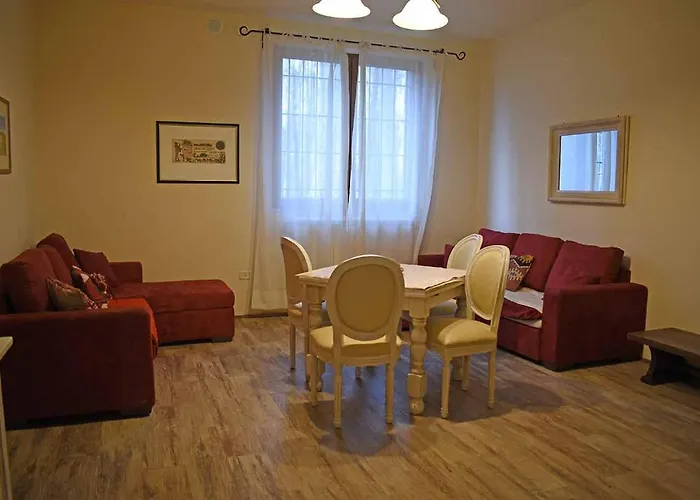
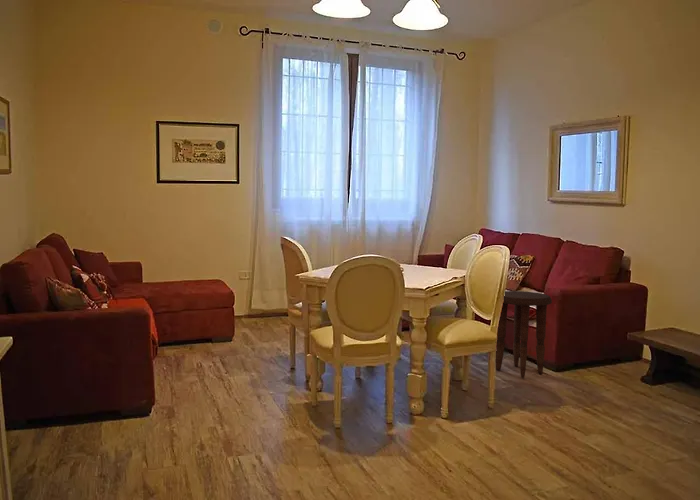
+ side table (521, 333)
